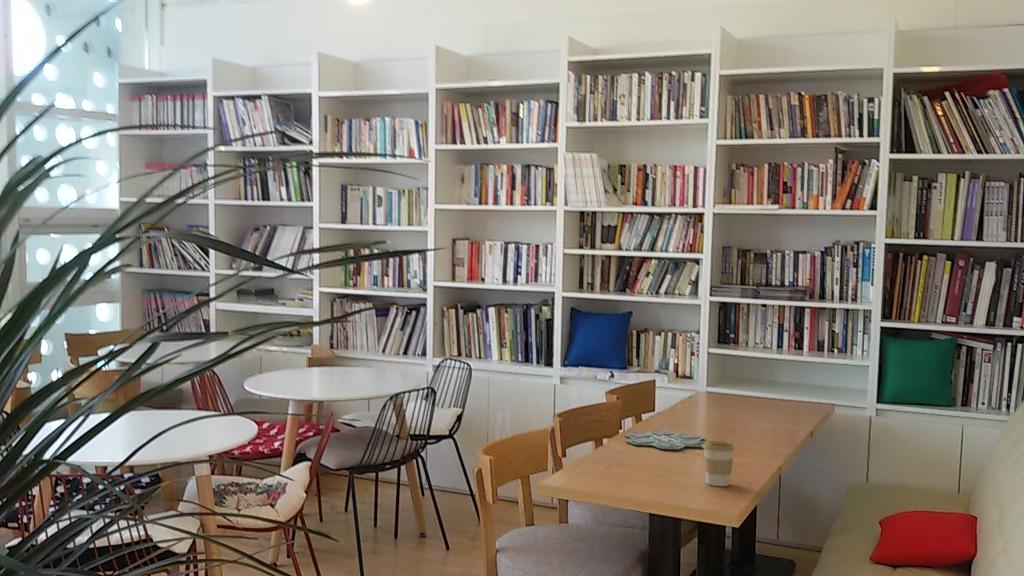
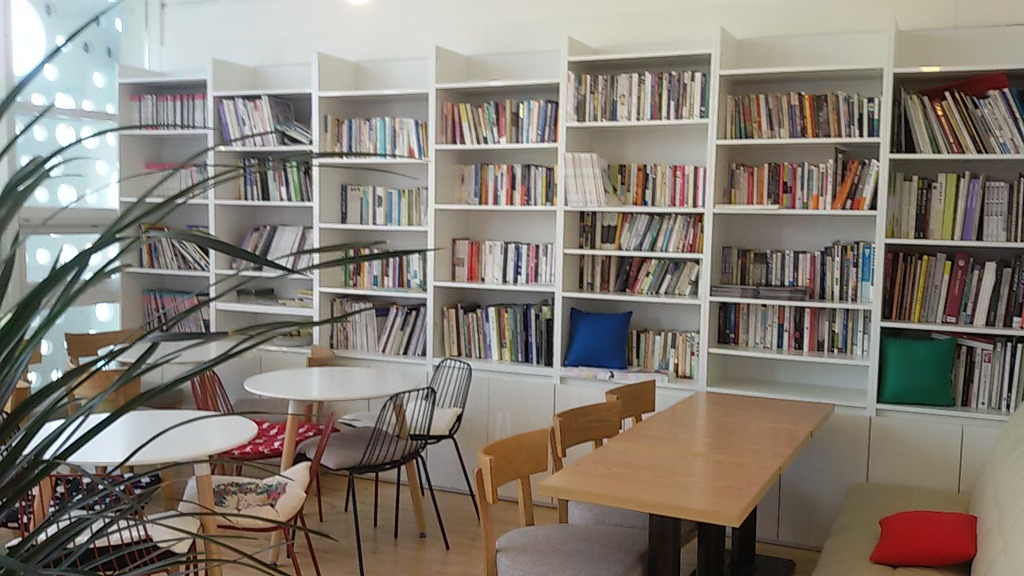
- coffee cup (718, 461)
- board game (665, 439)
